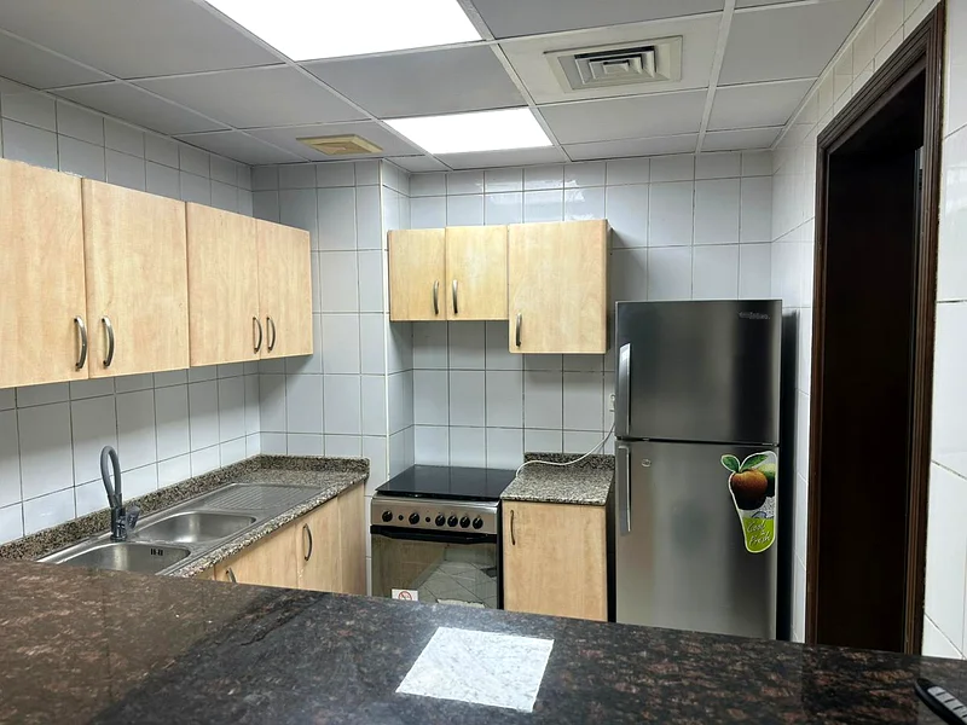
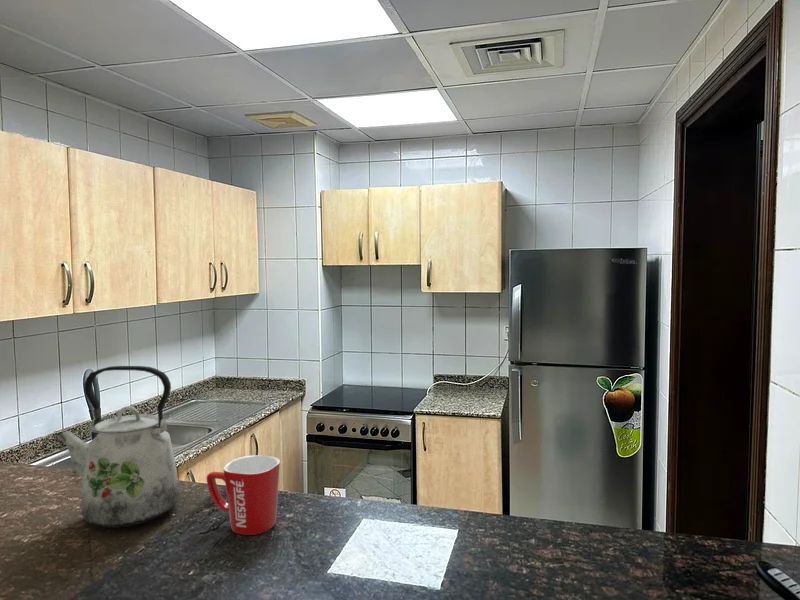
+ kettle (113, 440)
+ mug (241, 493)
